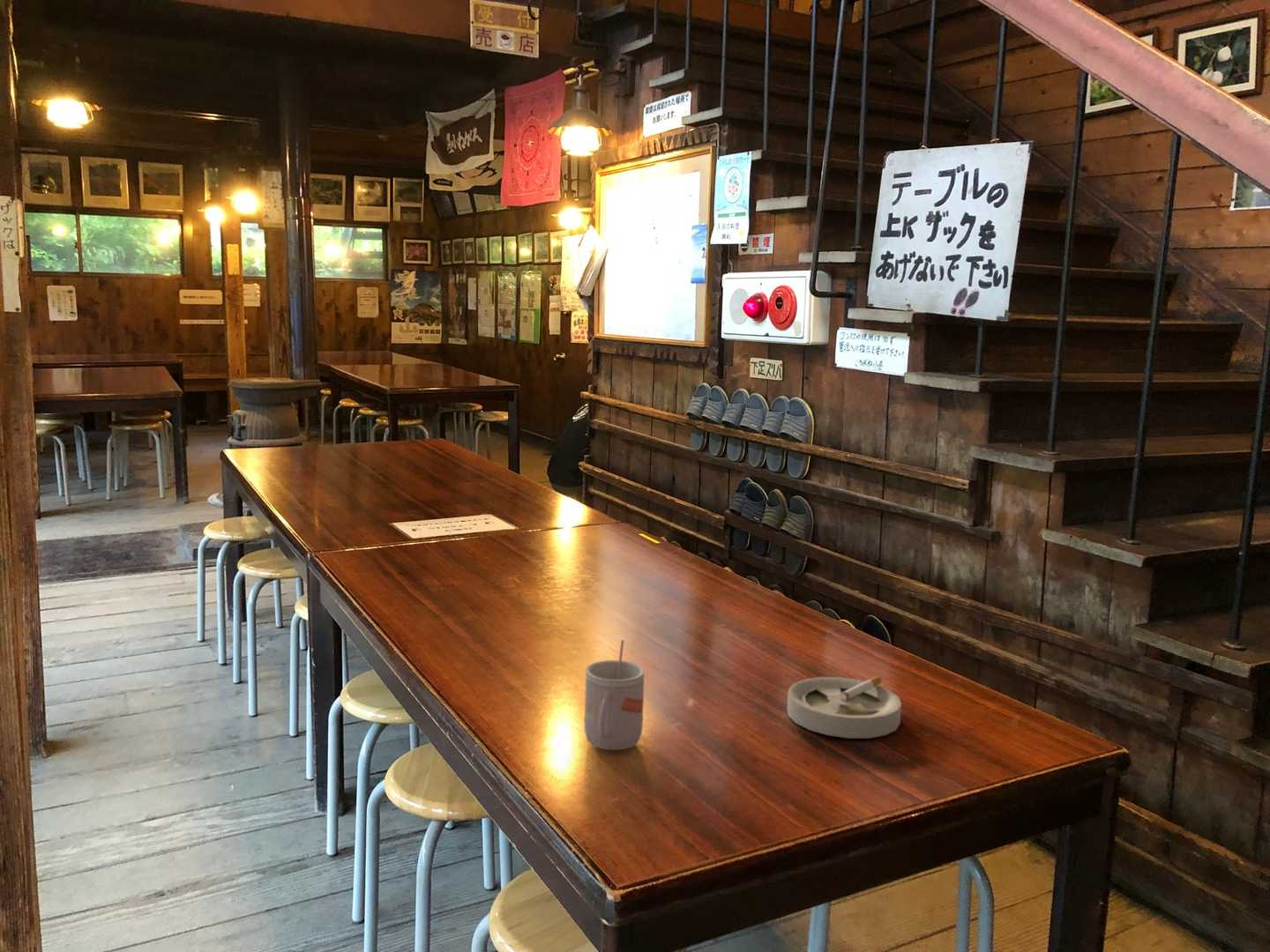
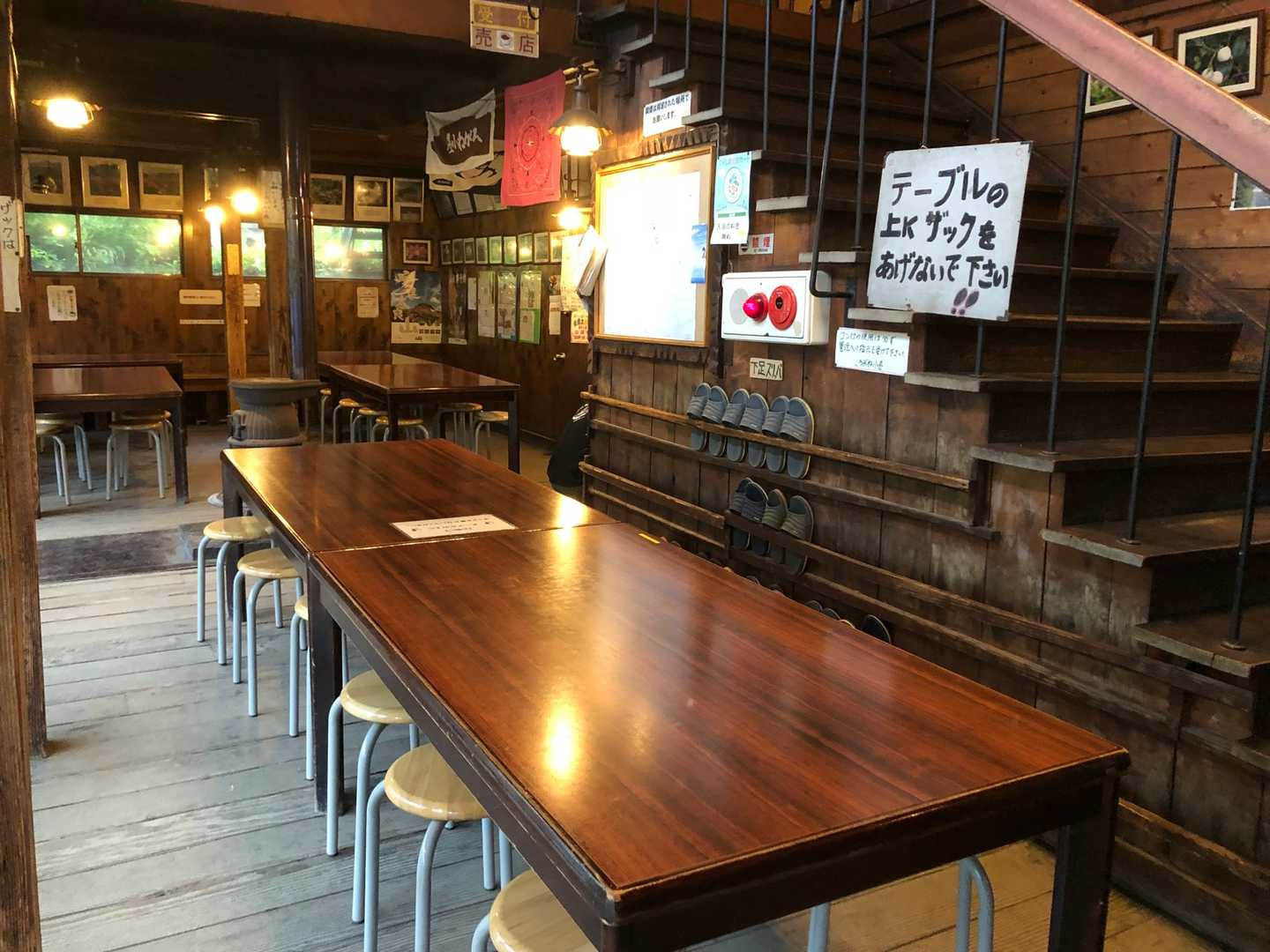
- ashtray (843, 701)
- mug (612, 700)
